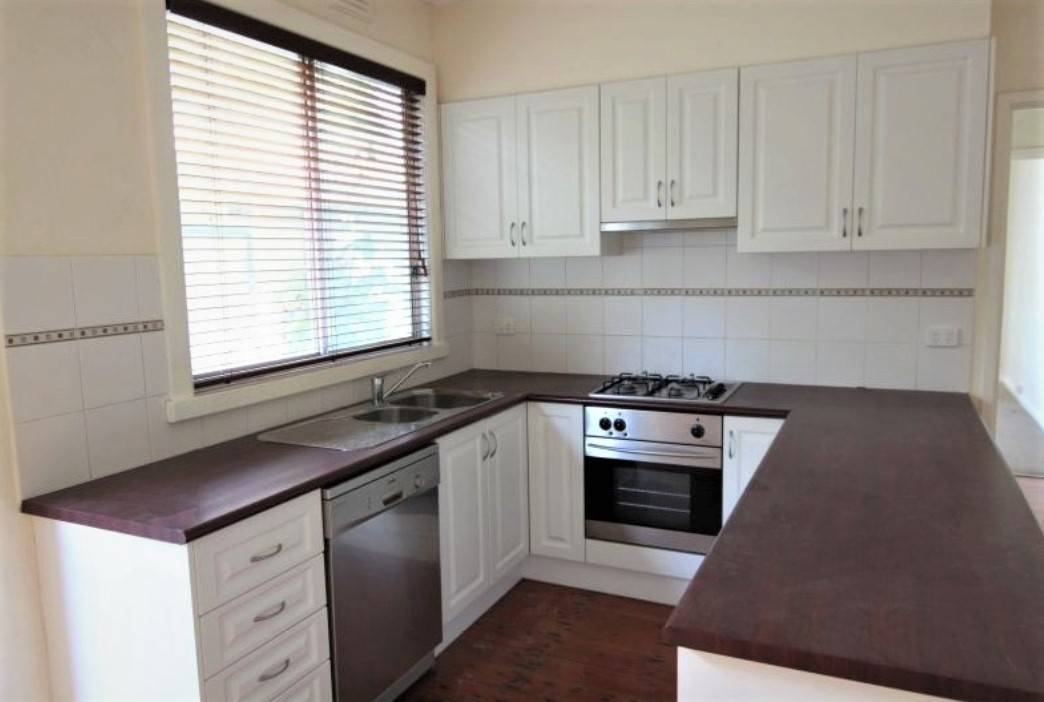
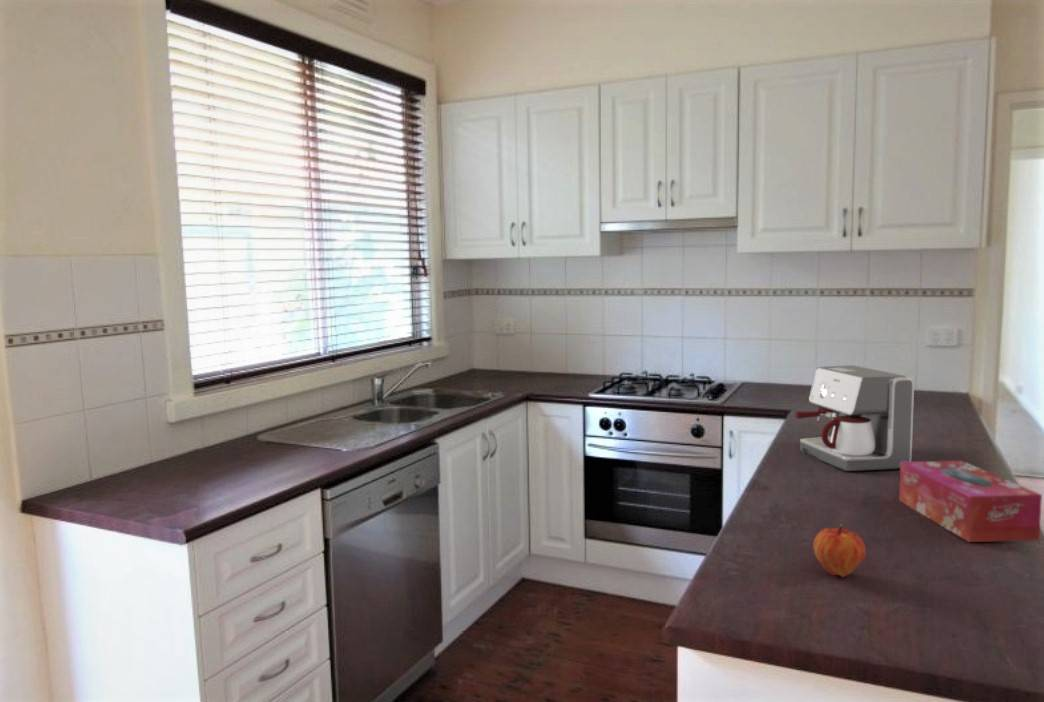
+ fruit (839, 549)
+ coffee maker (854, 415)
+ tissue box (964, 497)
